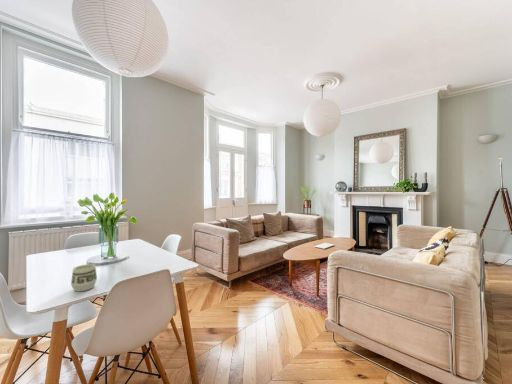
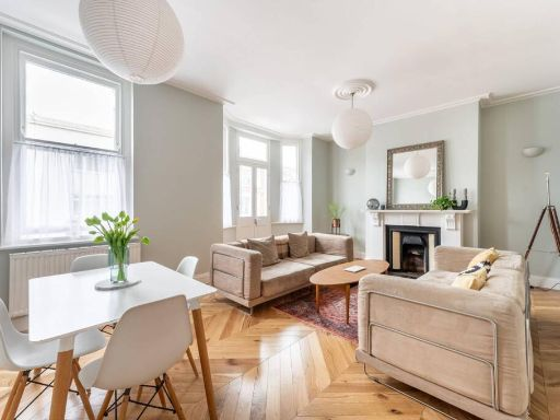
- cup (84, 277)
